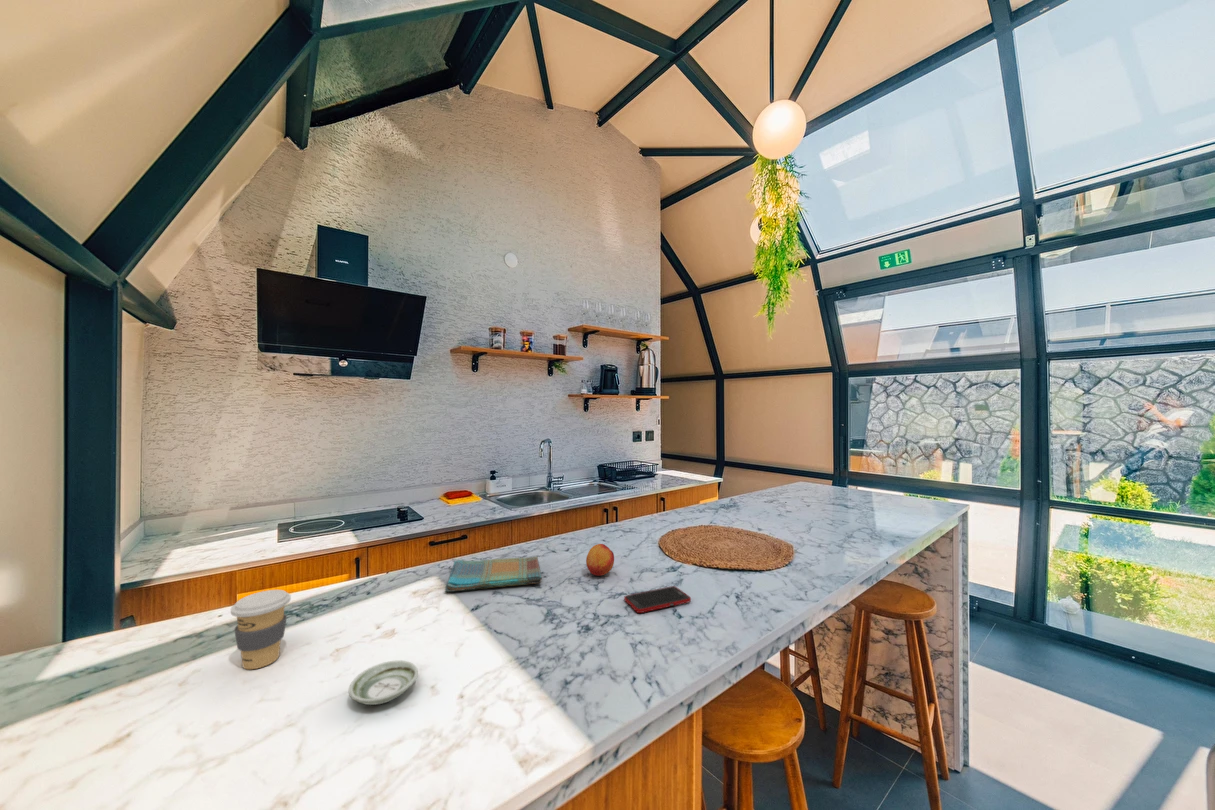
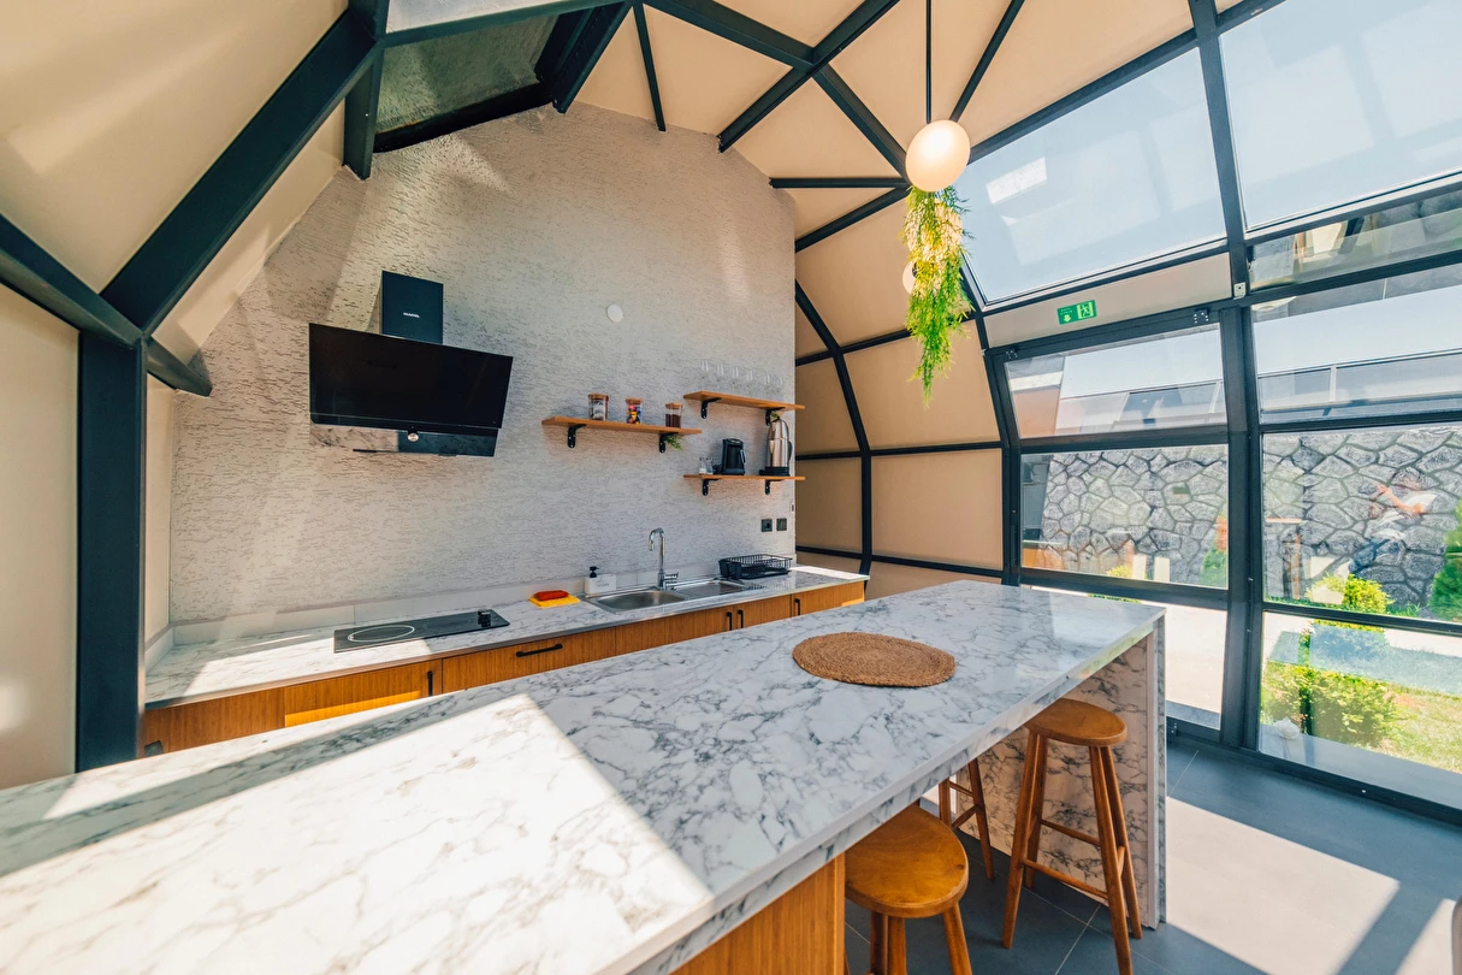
- saucer (384, 685)
- fruit (600, 559)
- dish towel (495, 571)
- cell phone (657, 599)
- coffee cup (261, 629)
